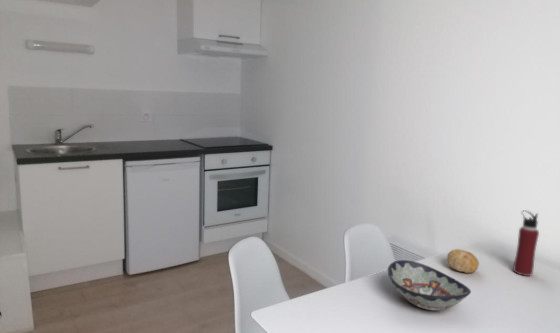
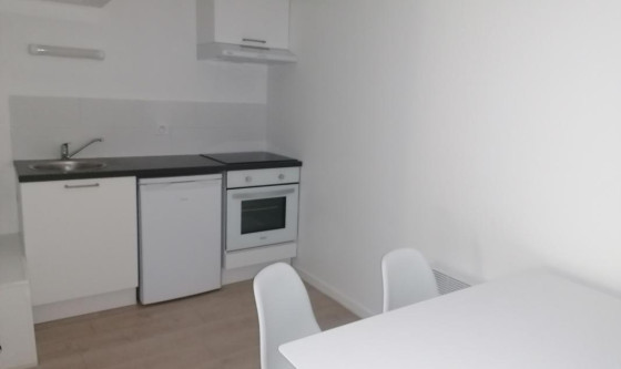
- fruit (462, 260)
- decorative bowl (426, 289)
- water bottle (527, 242)
